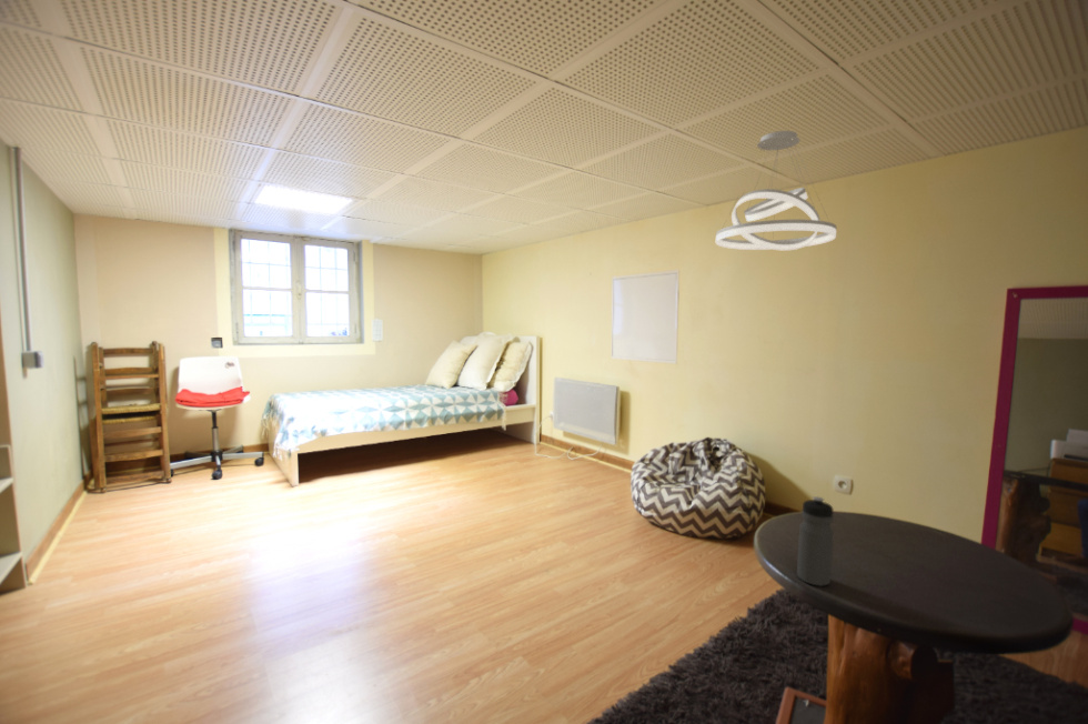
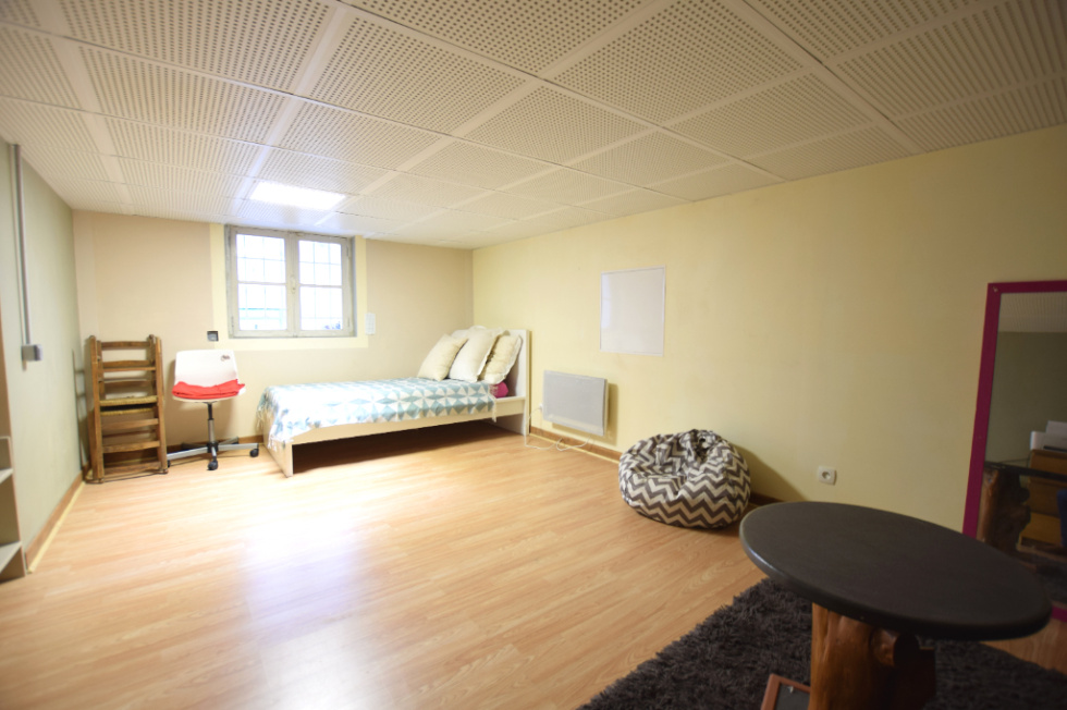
- water bottle (815, 539)
- pendant light (775, 192)
